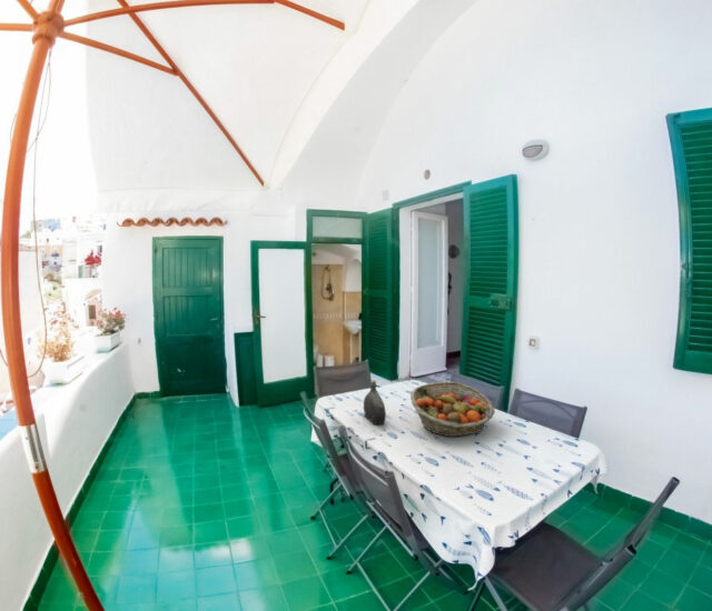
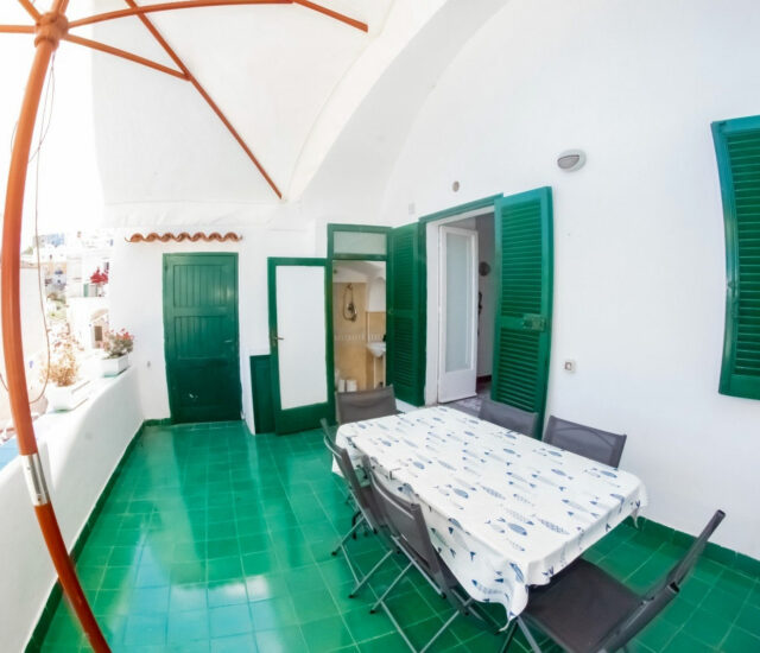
- water jug (374, 400)
- fruit basket (451, 408)
